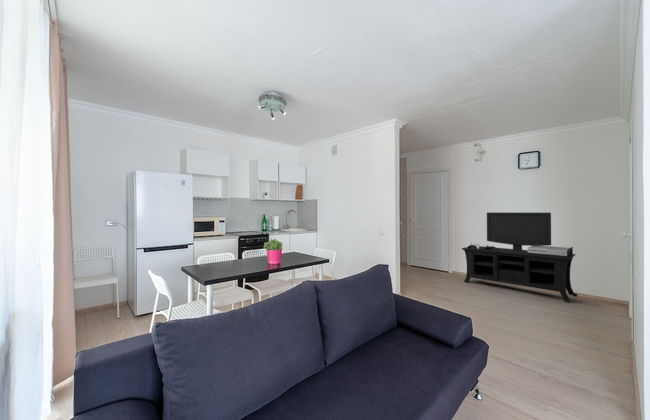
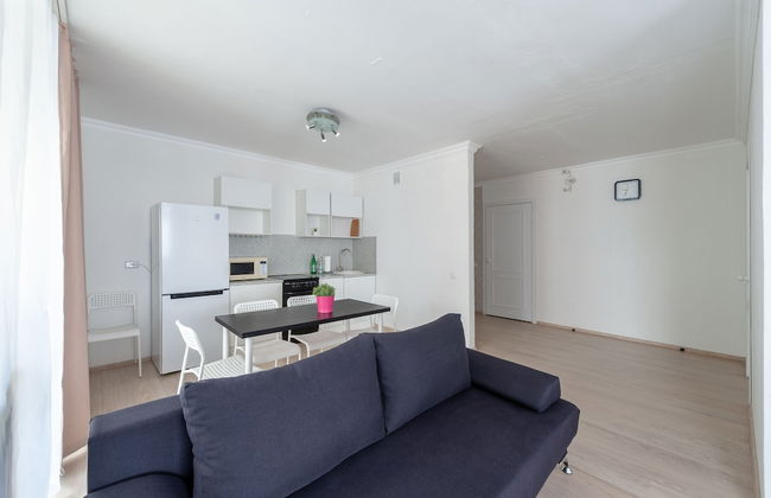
- media console (514, 250)
